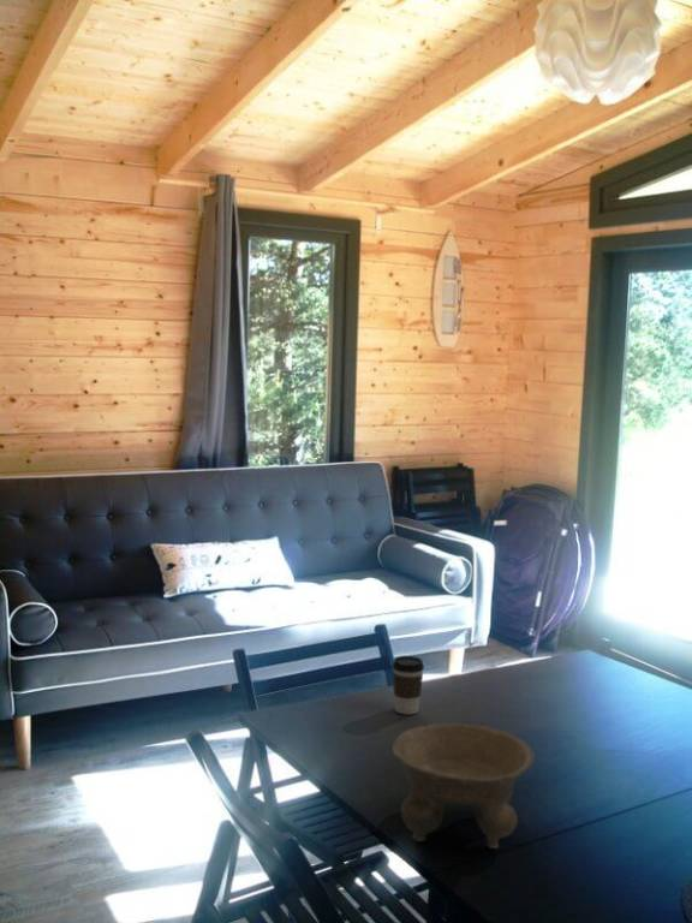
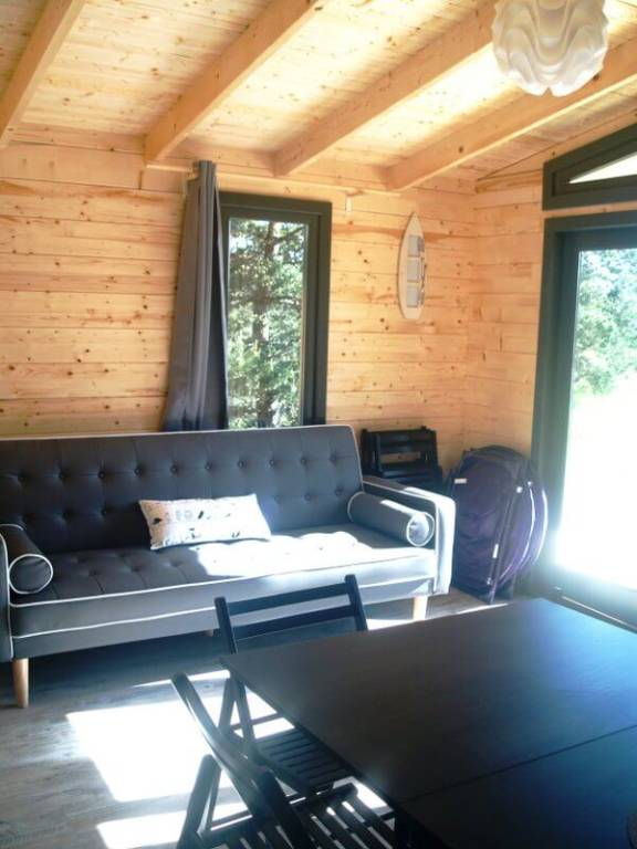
- bowl (460, 788)
- coffee cup (407, 685)
